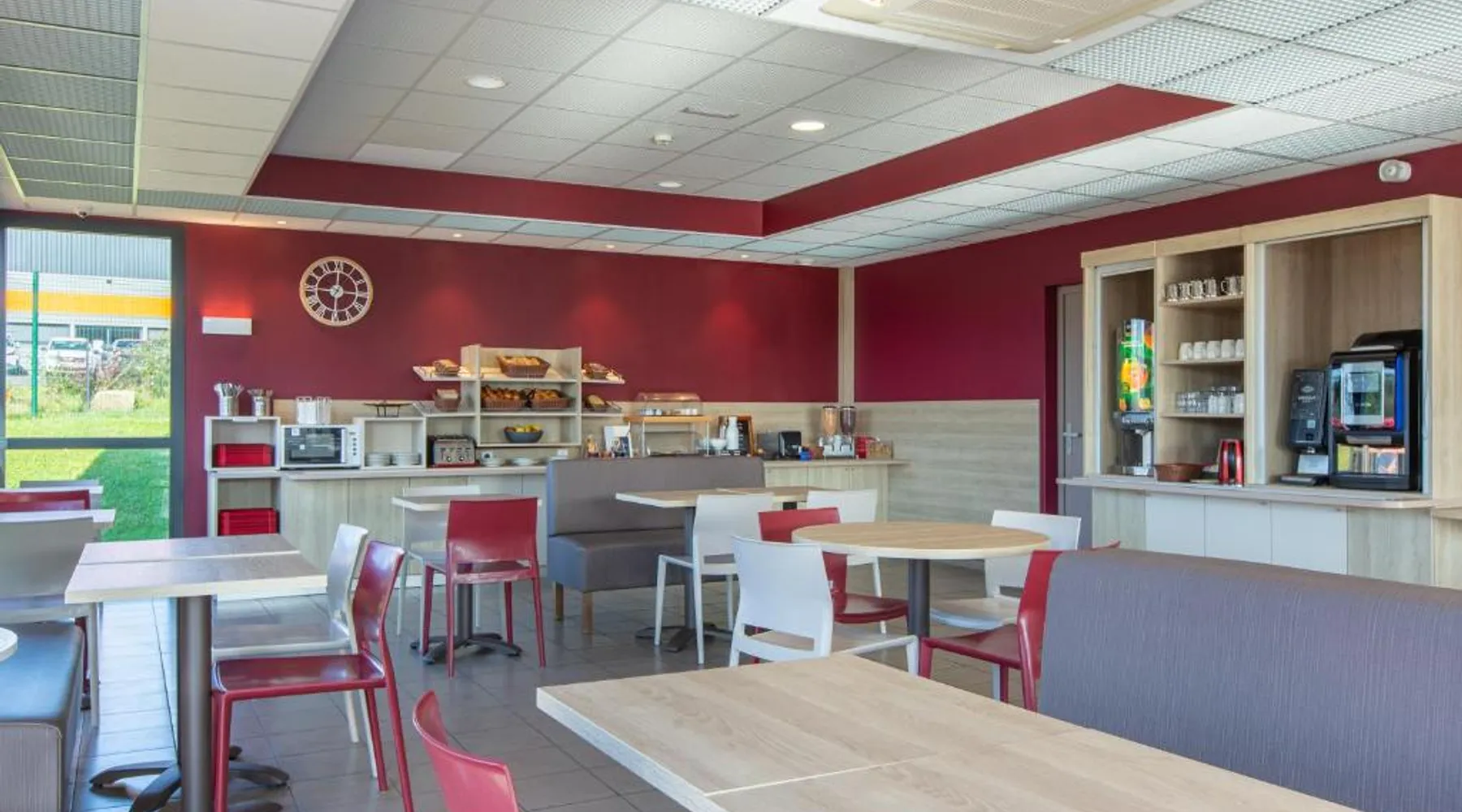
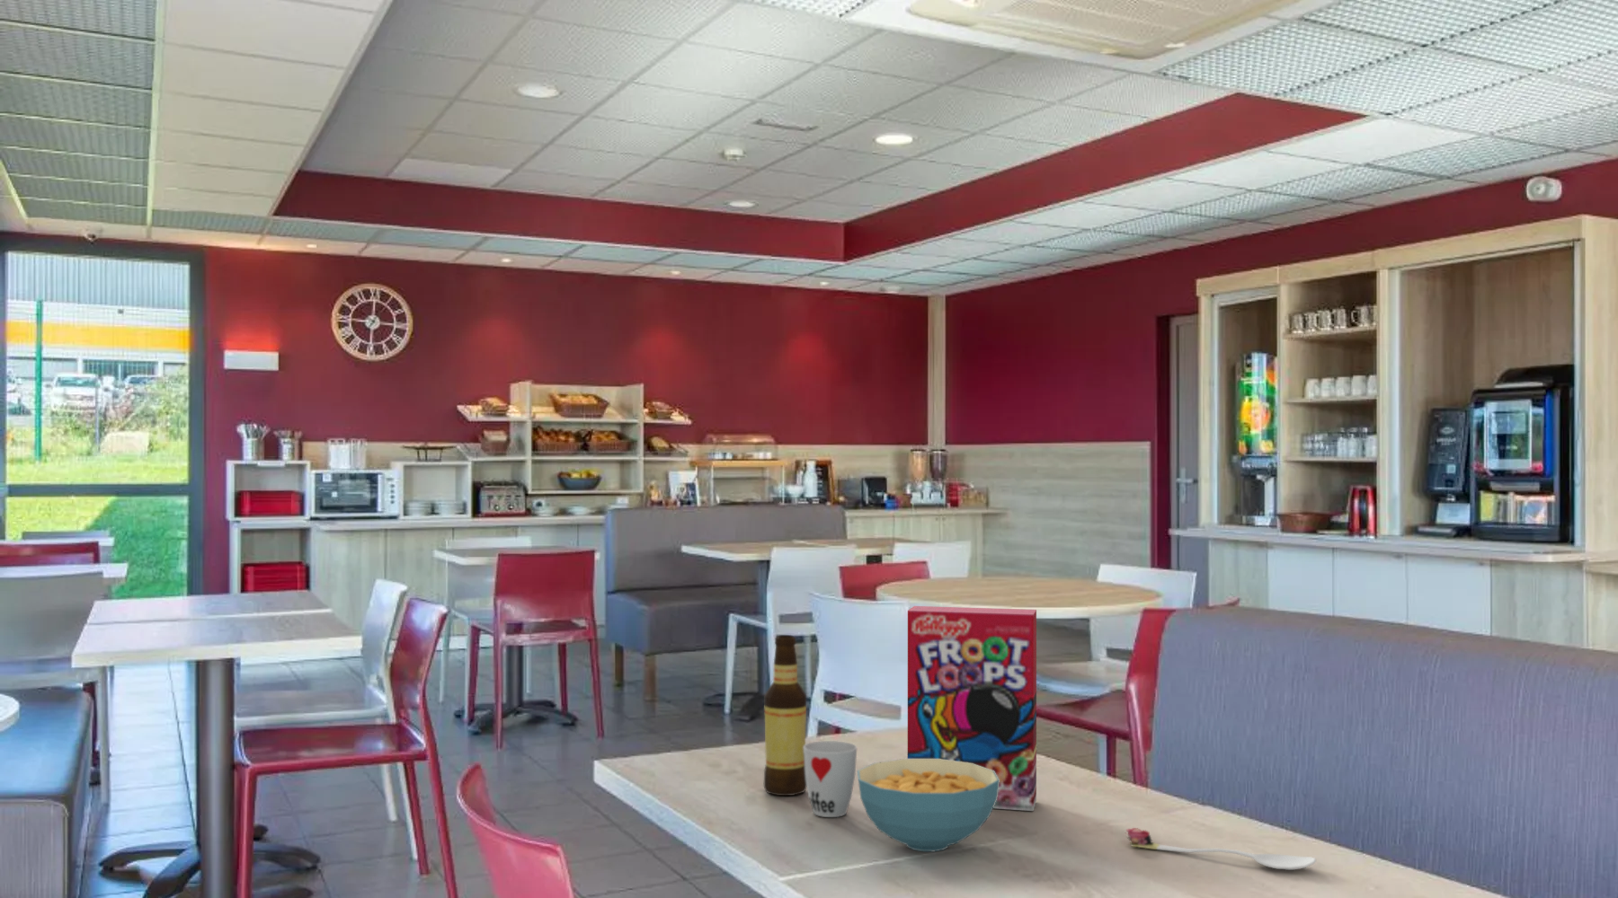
+ cereal bowl (926, 810)
+ spoon (1217, 848)
+ cup (830, 780)
+ cereal box (972, 704)
+ bottle (785, 713)
